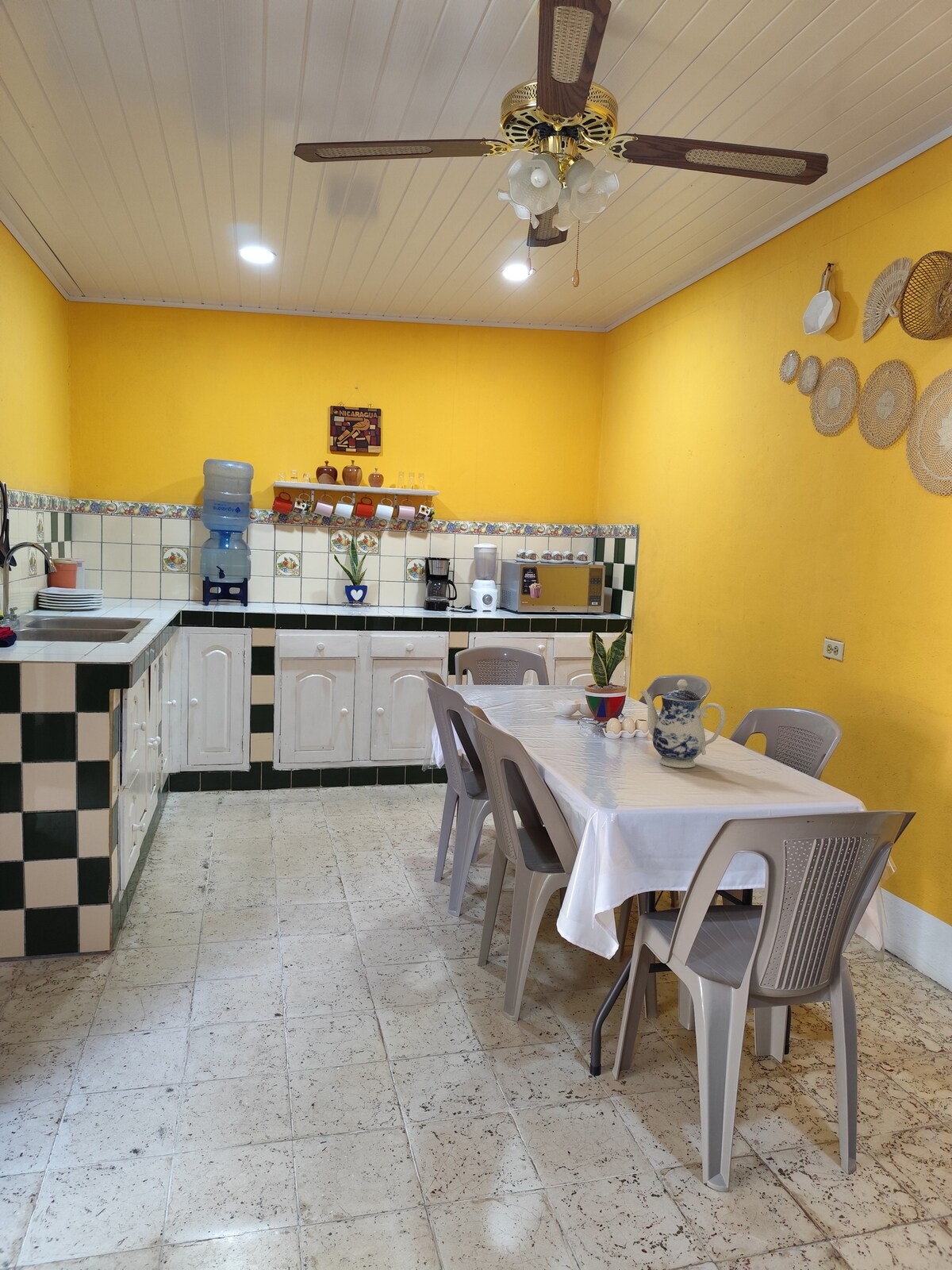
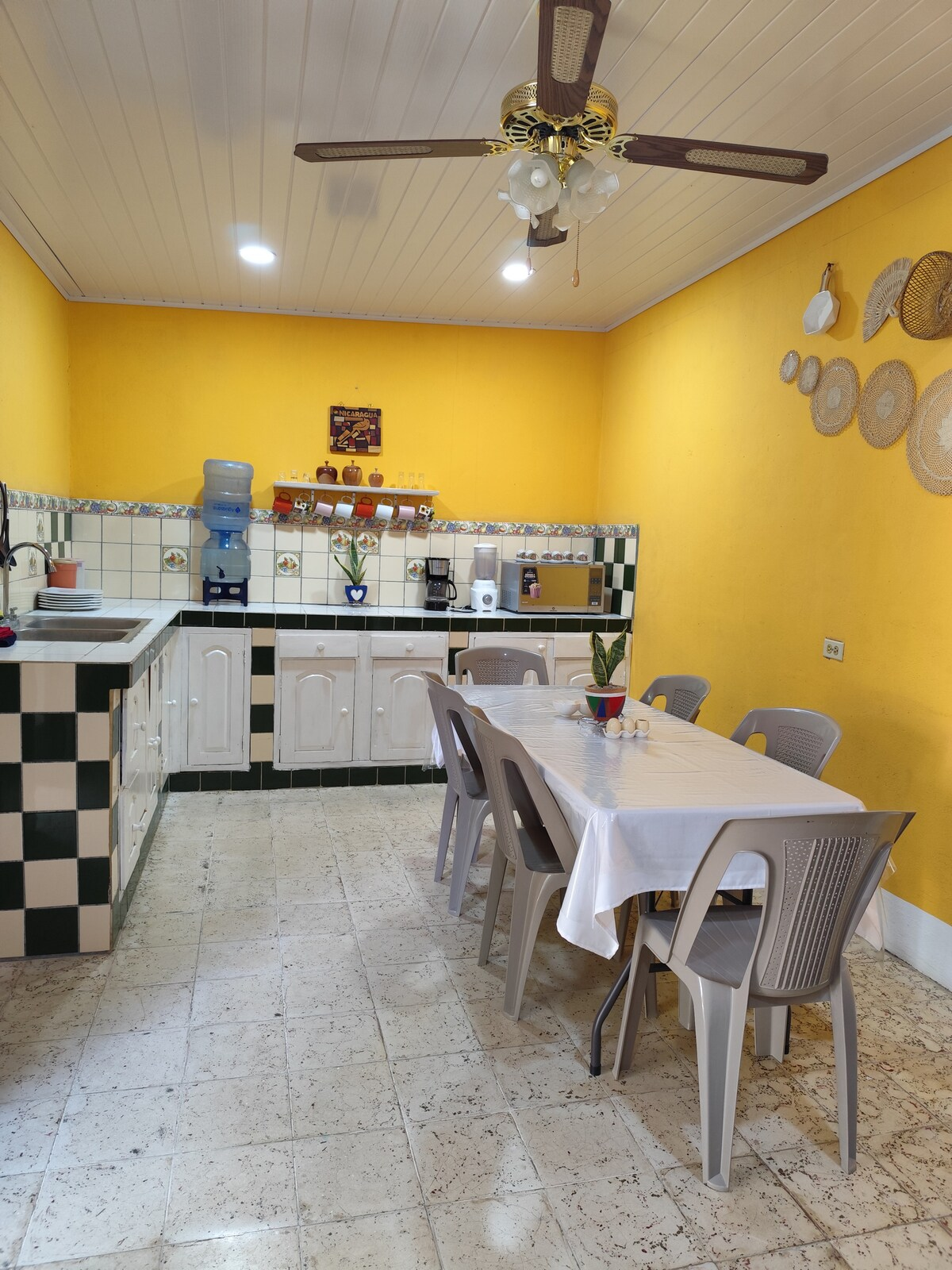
- teapot (679, 722)
